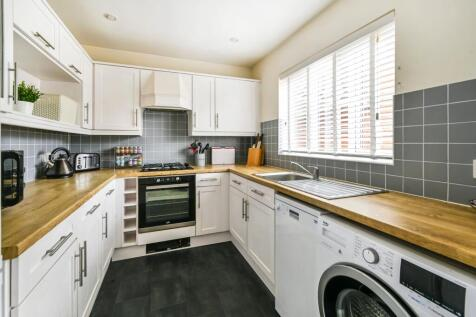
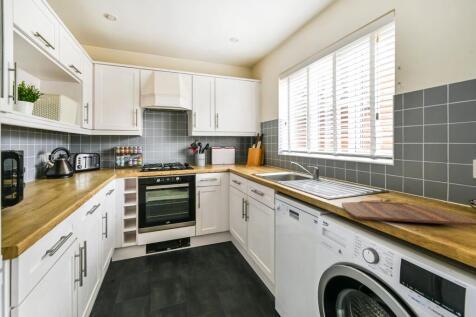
+ cutting board (393, 207)
